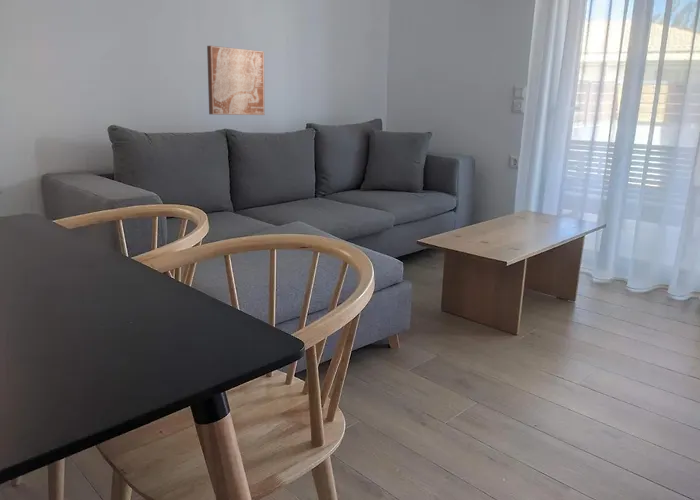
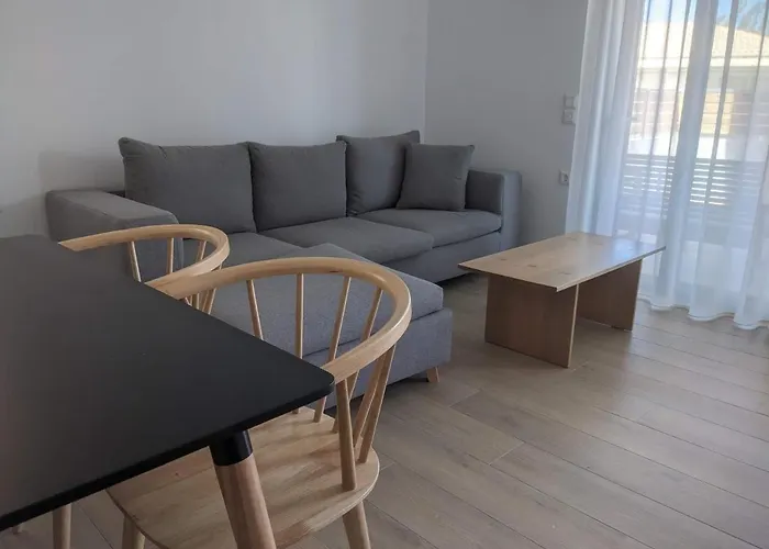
- wall art (237, 82)
